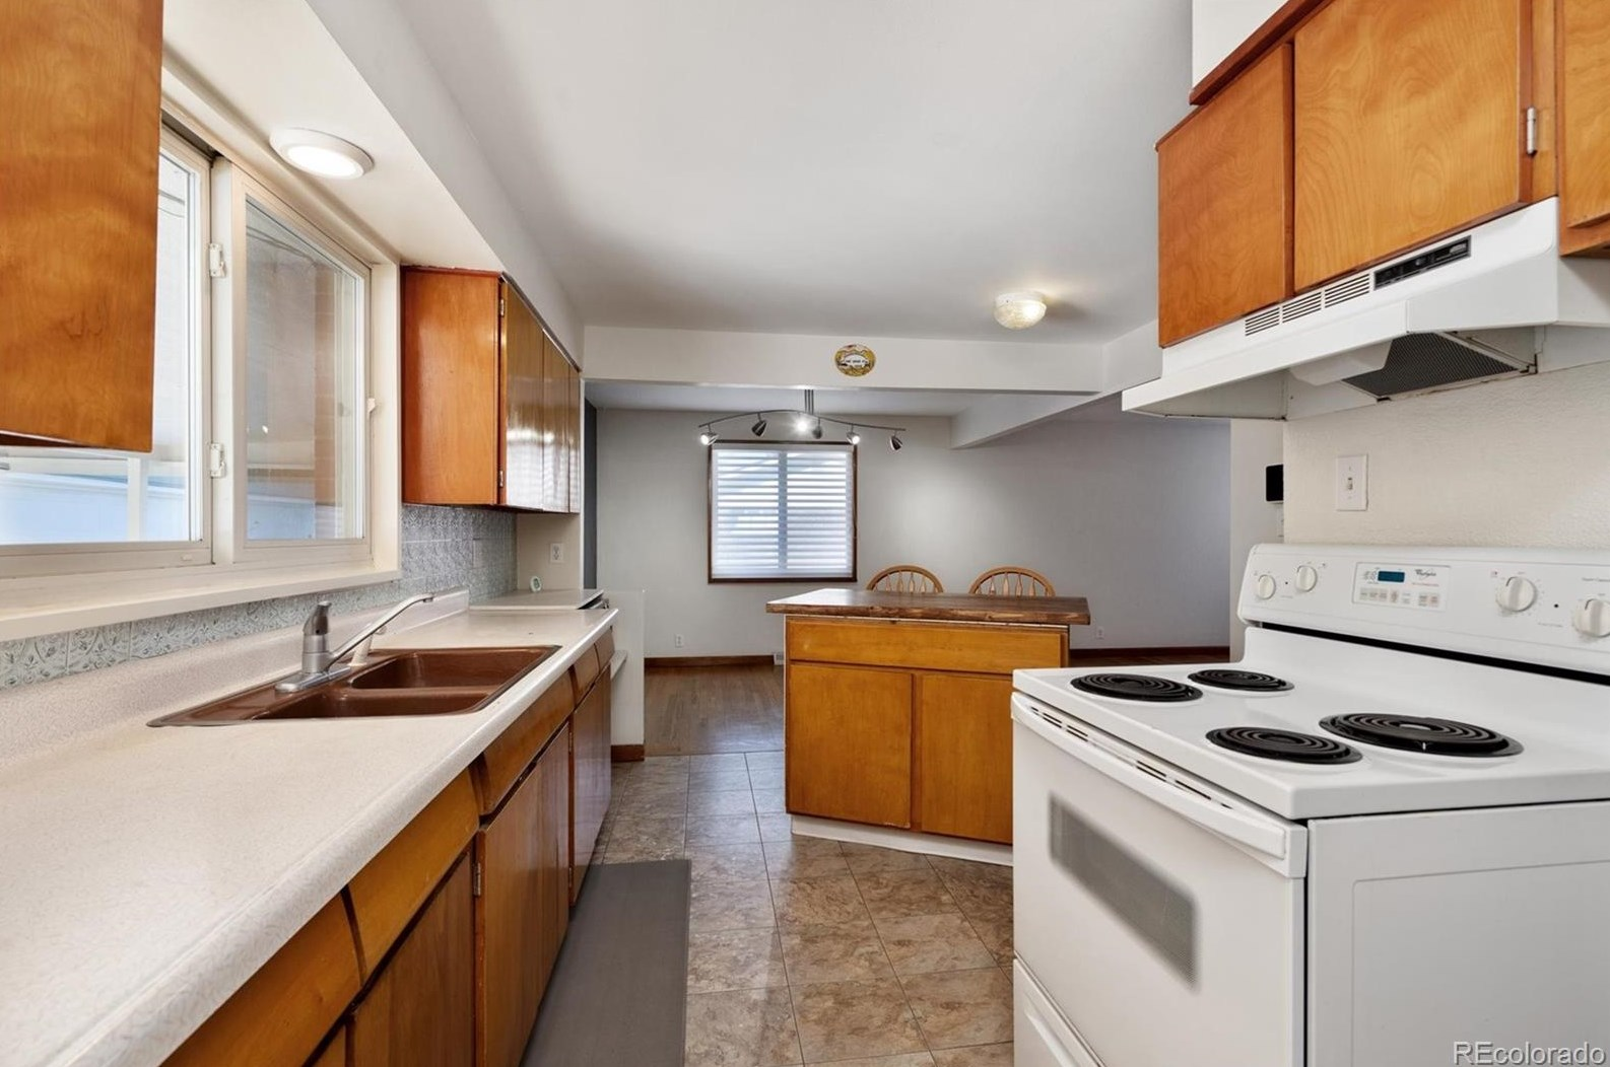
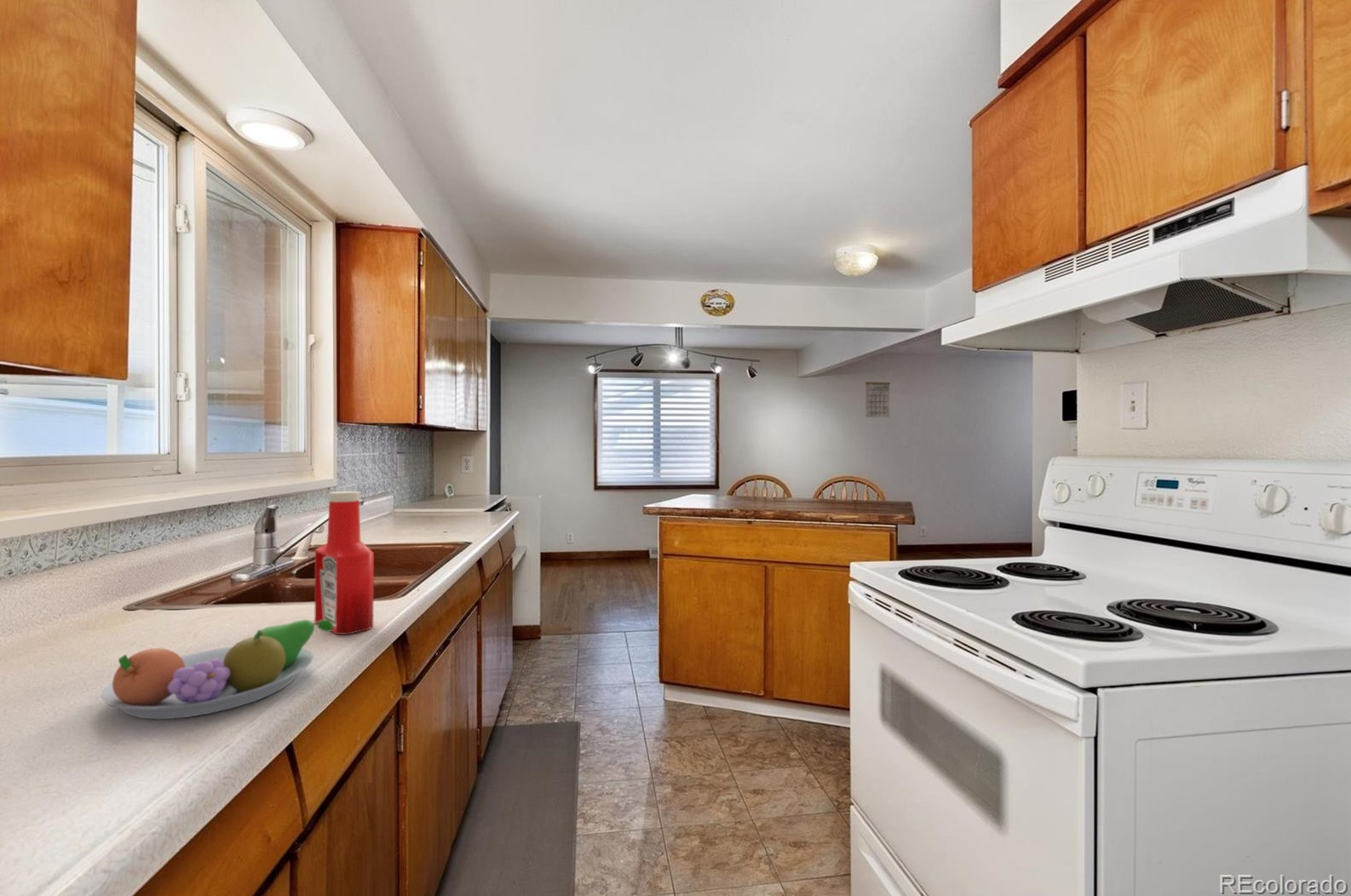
+ calendar (877, 395)
+ fruit bowl (224, 655)
+ soap bottle (343, 558)
